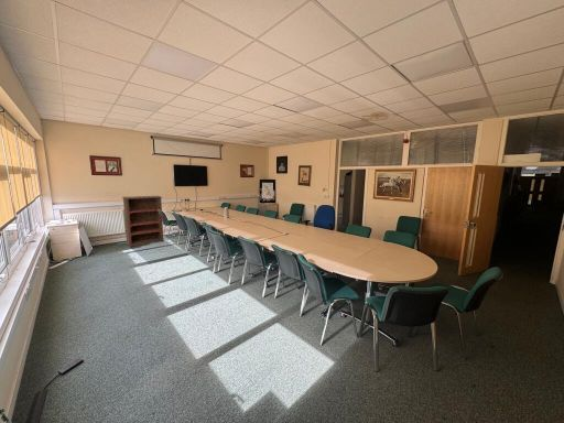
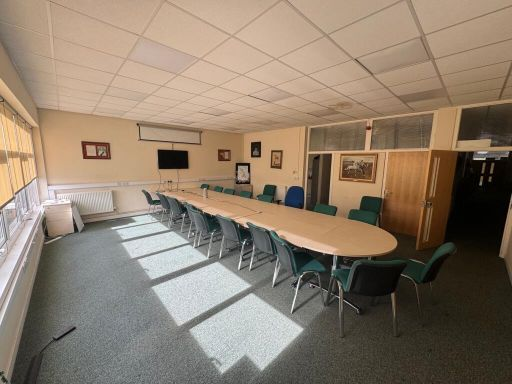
- bookshelf (143, 219)
